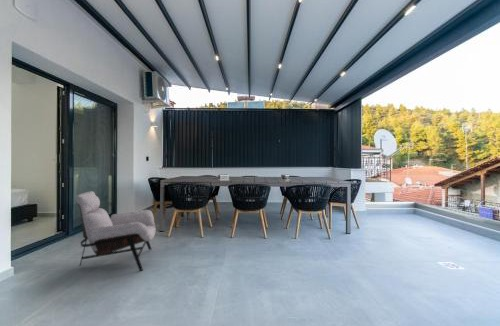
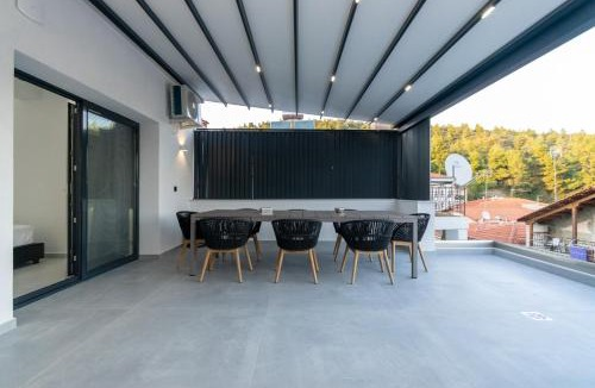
- lounge chair (118, 227)
